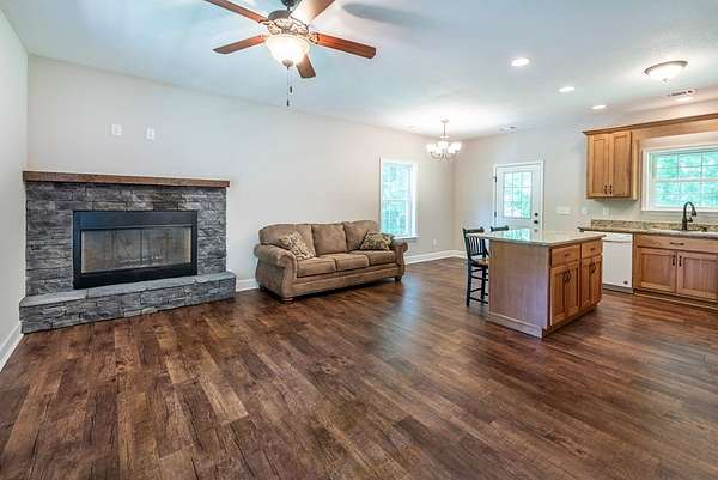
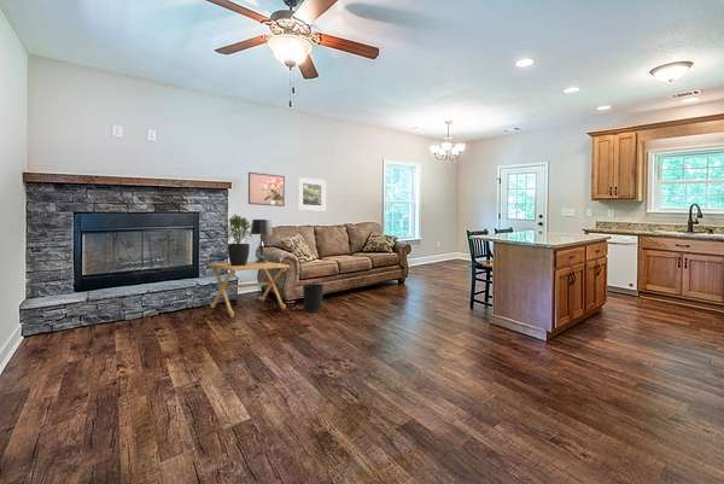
+ side table (247, 286)
+ potted plant (238, 239)
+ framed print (311, 194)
+ wastebasket (313, 297)
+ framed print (267, 189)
+ table lamp (261, 240)
